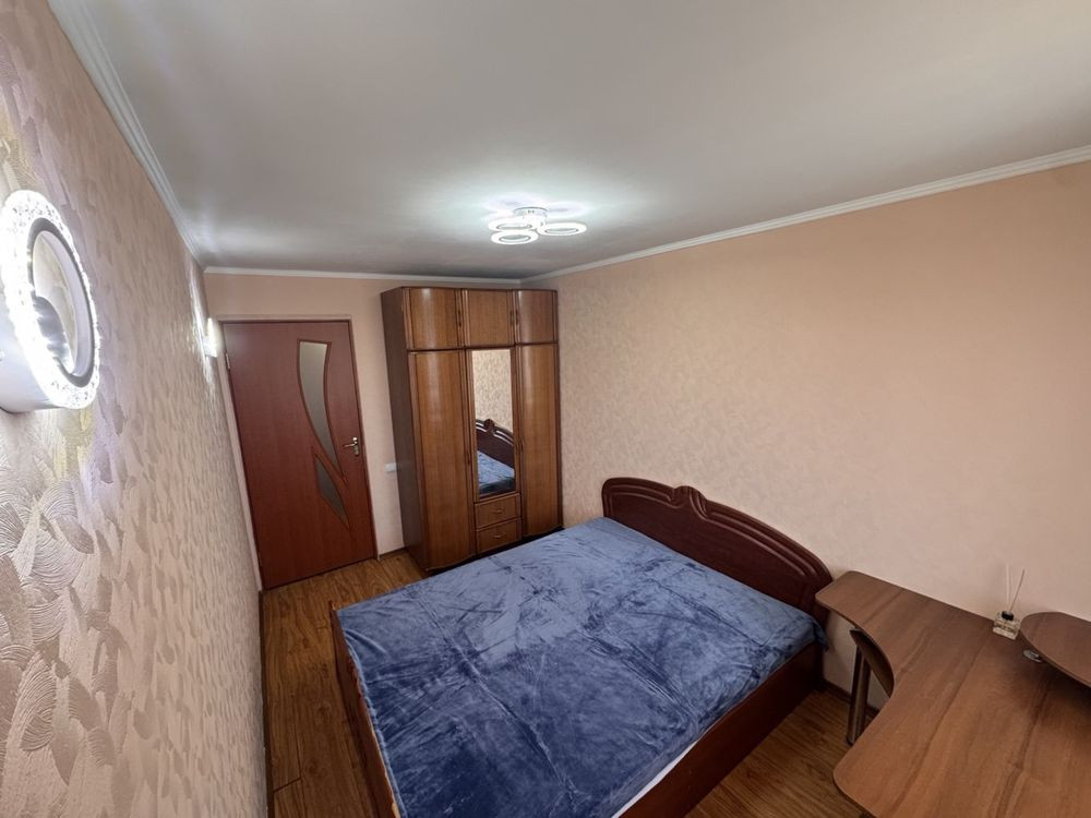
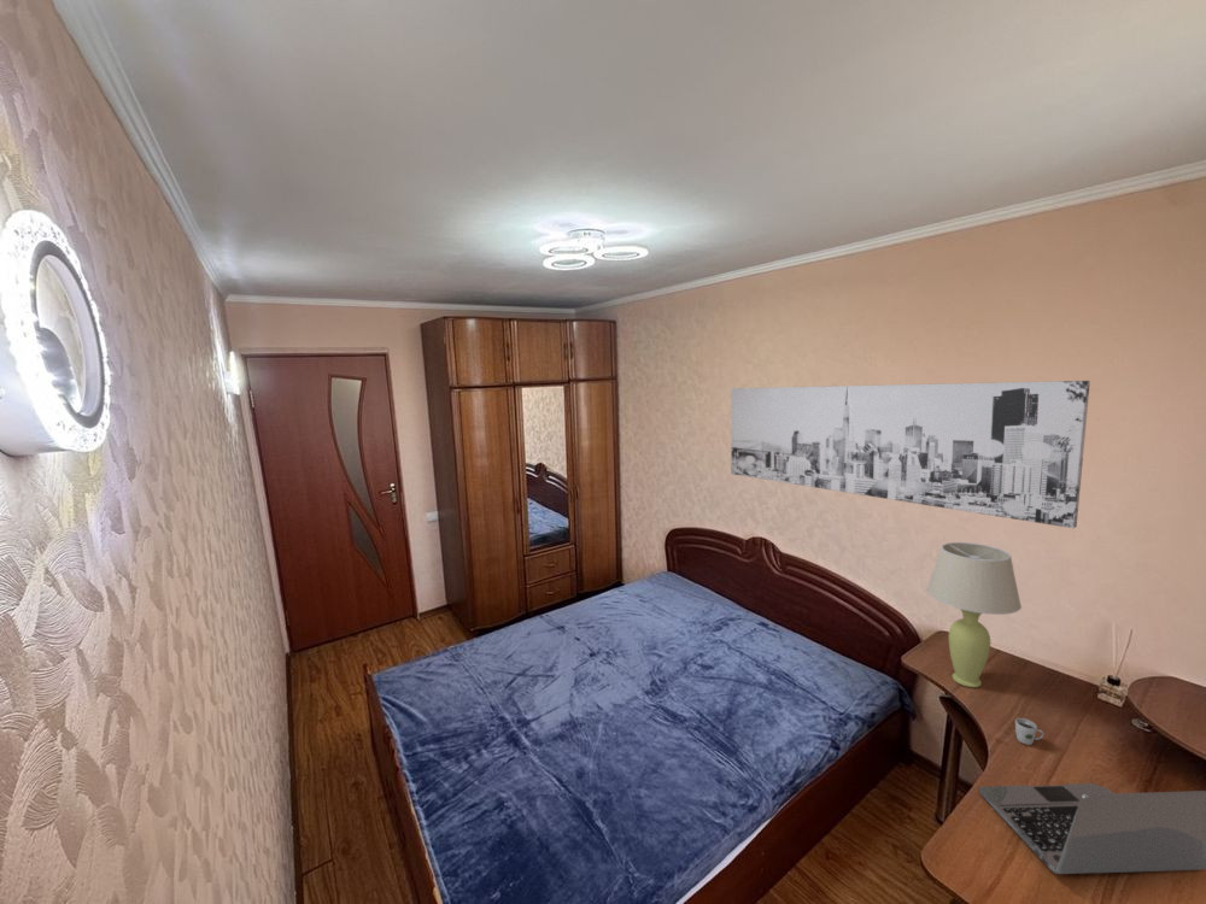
+ wall art (860, 440)
+ cup (1029, 727)
+ laptop (1093, 791)
+ table lamp (970, 616)
